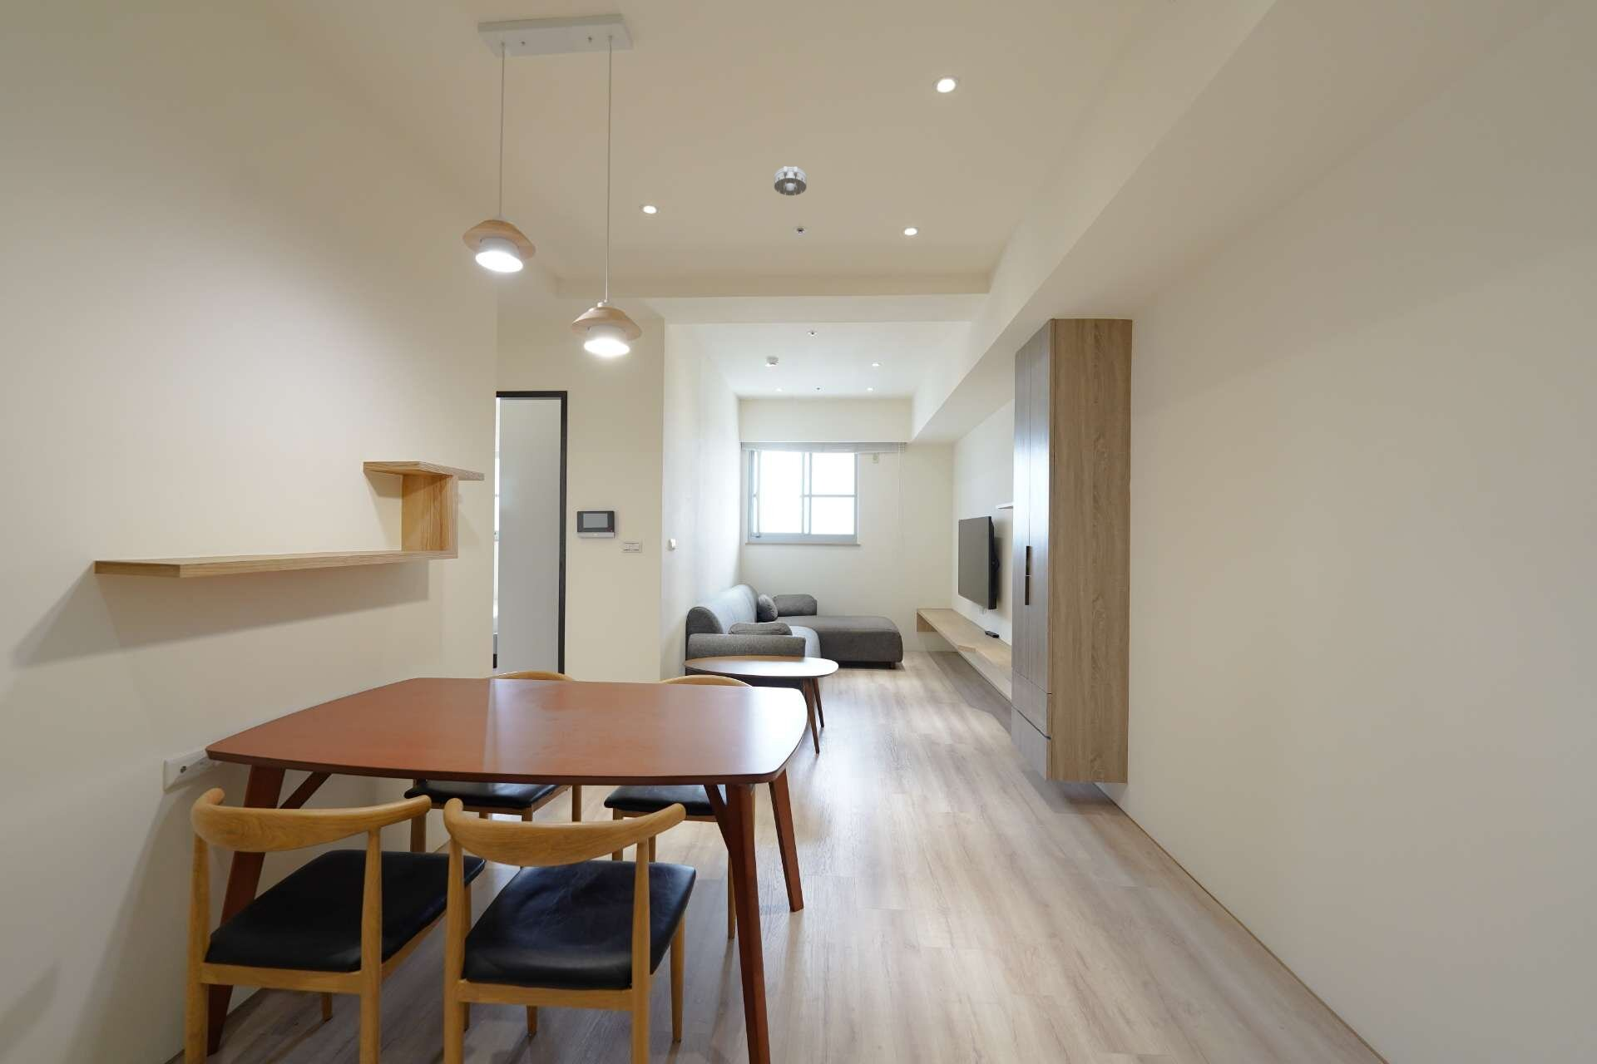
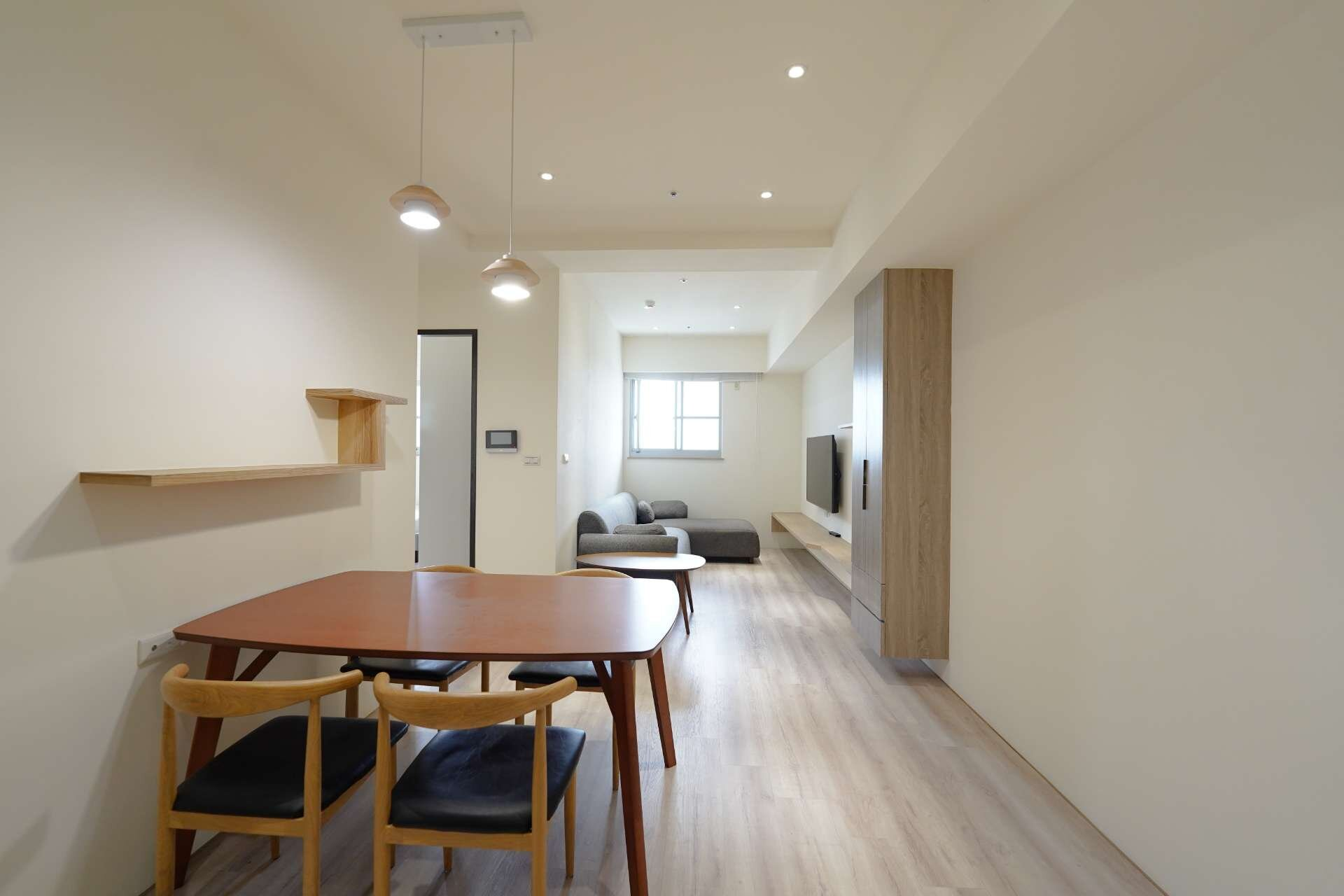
- smoke detector (790, 180)
